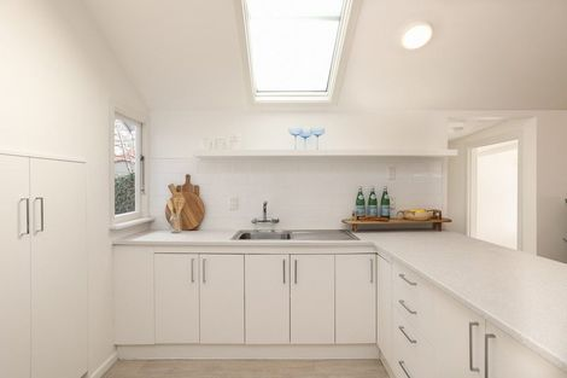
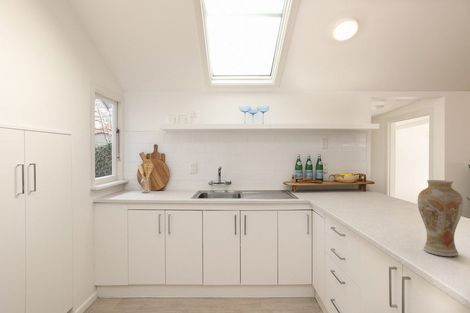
+ vase (439, 216)
